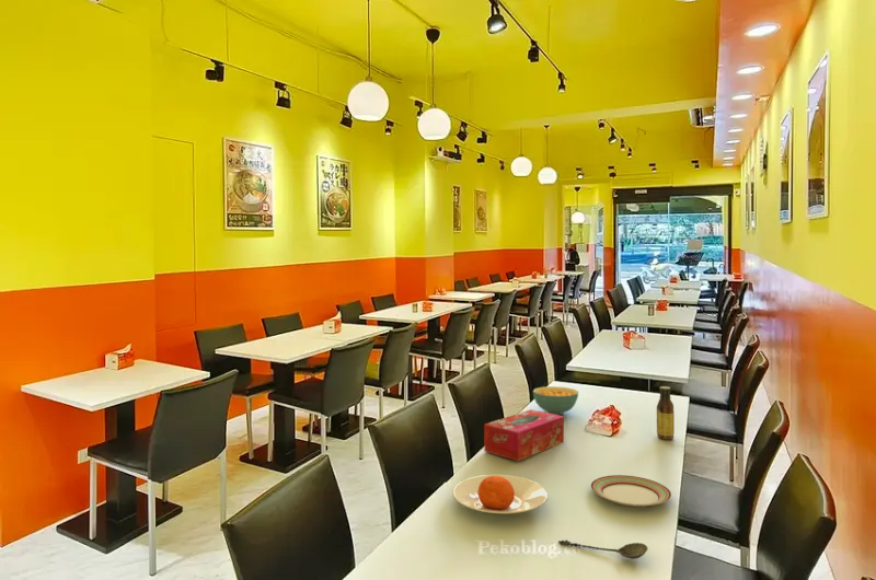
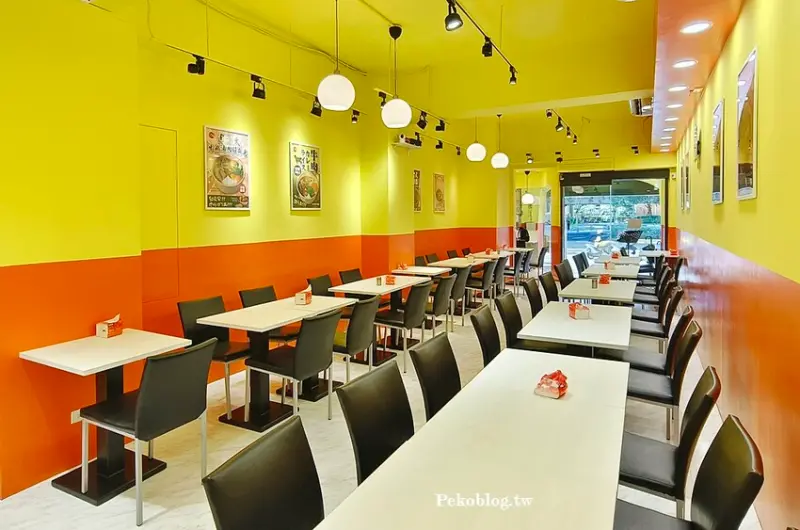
- tissue box (525, 433)
- sauce bottle (665, 411)
- plate (499, 488)
- cereal bowl (555, 402)
- spoon (601, 548)
- plate (630, 492)
